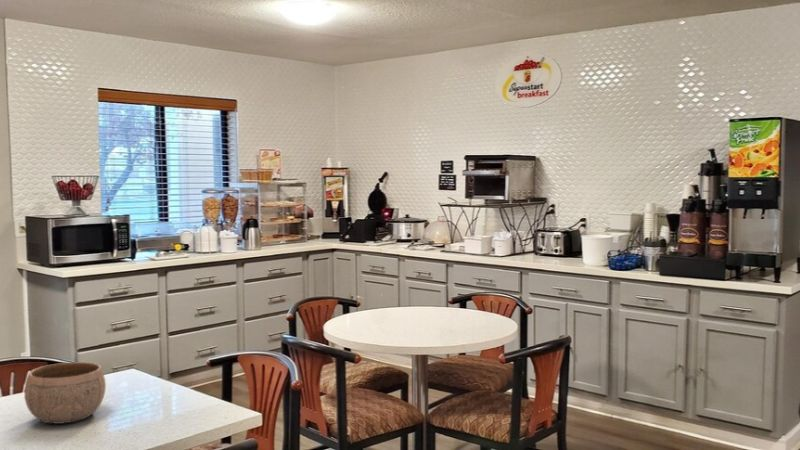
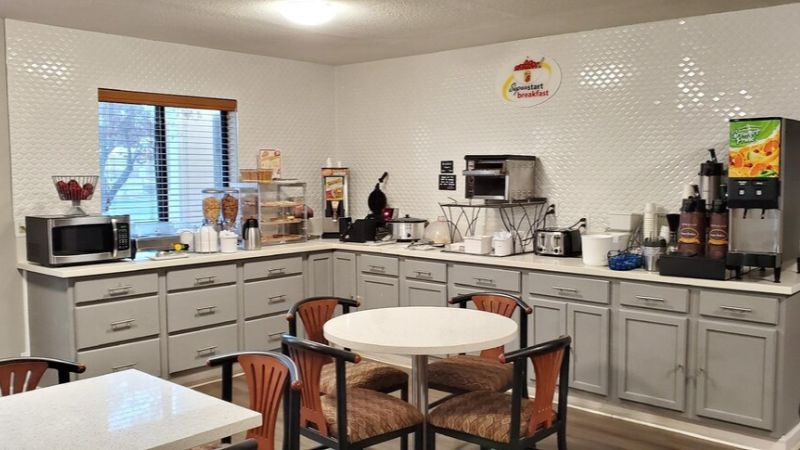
- bowl (65, 393)
